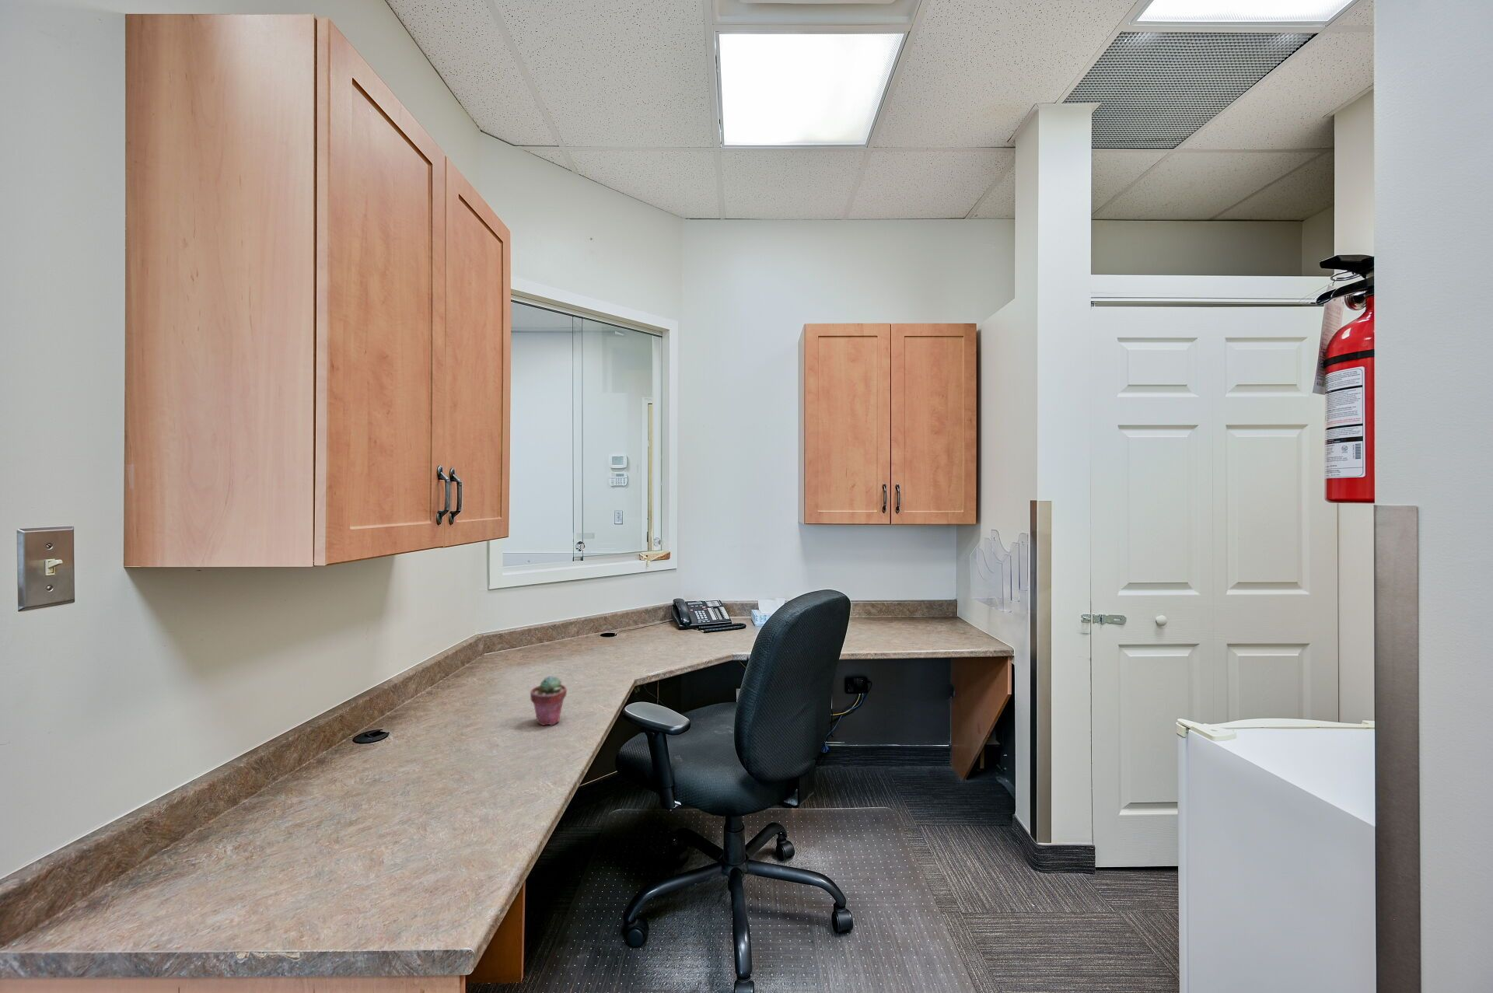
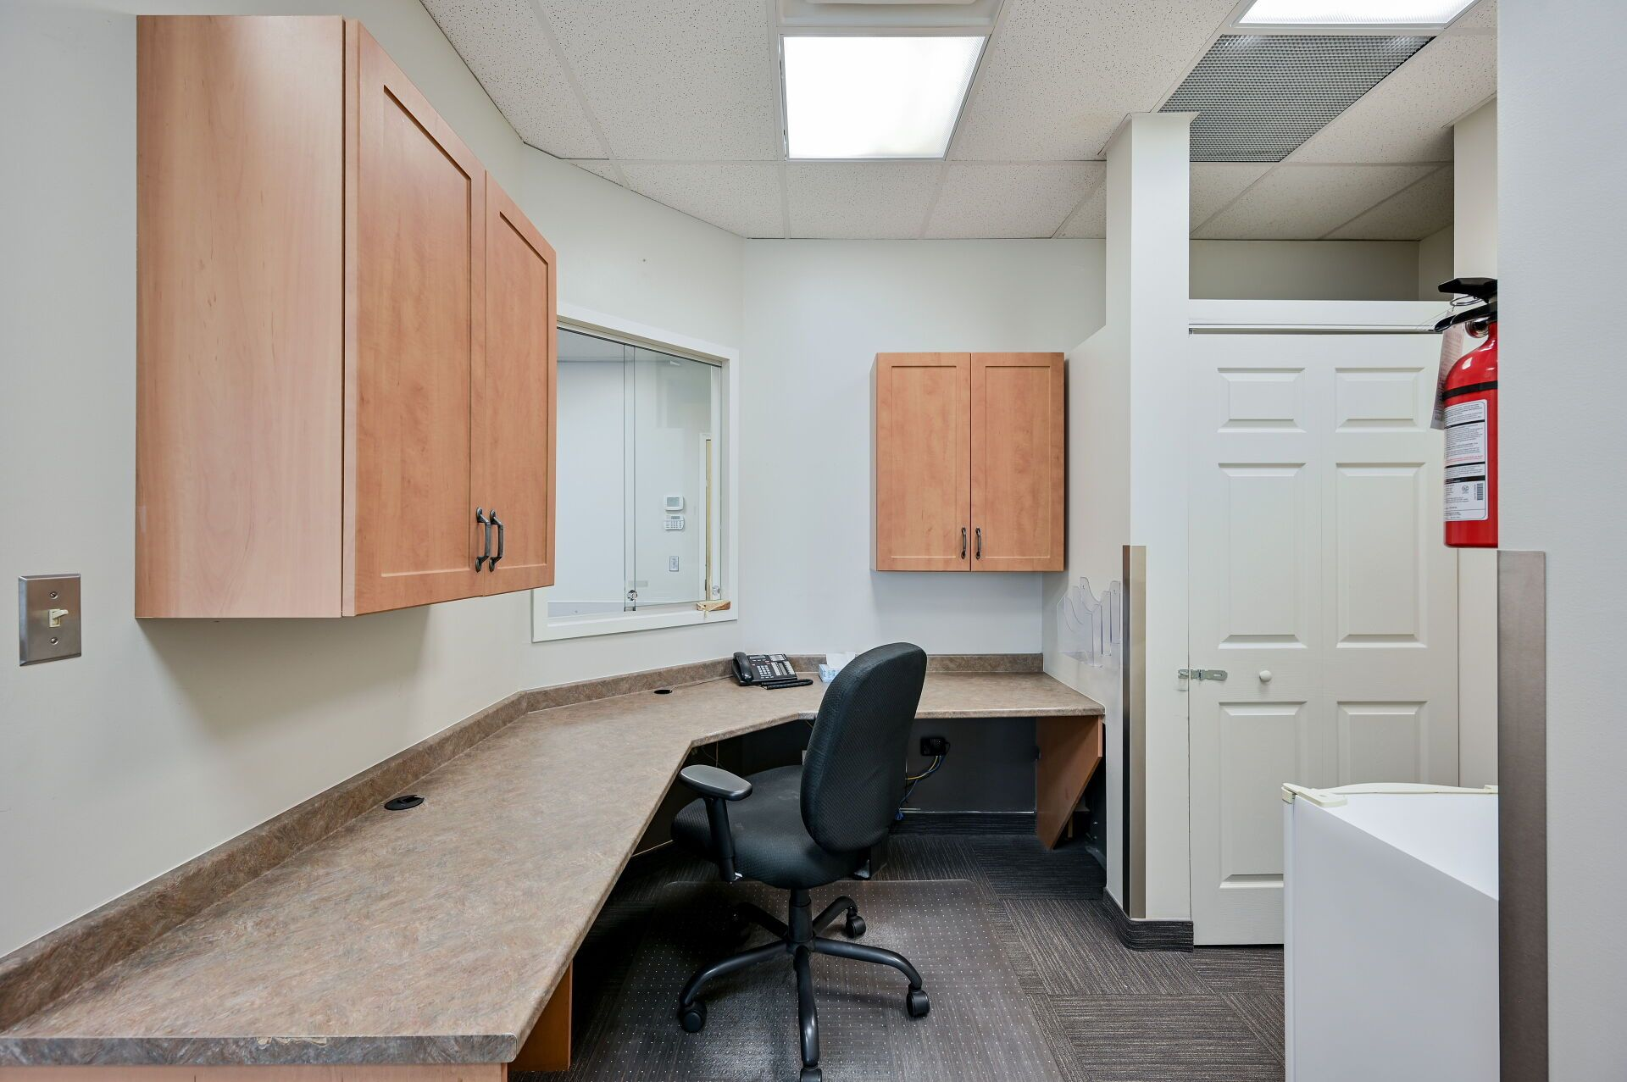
- potted succulent (549, 698)
